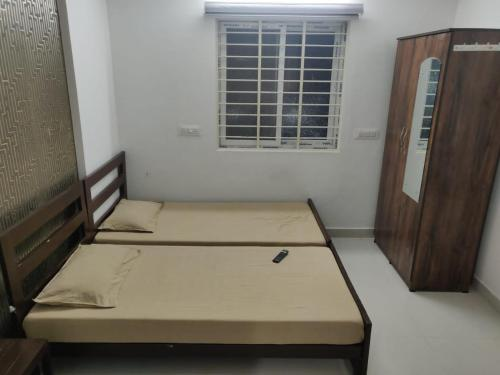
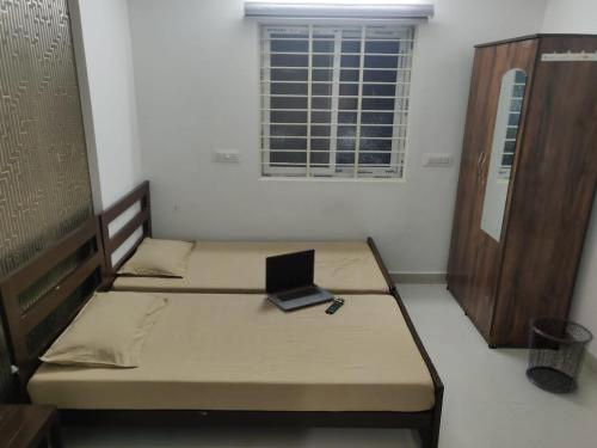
+ laptop computer (300, 278)
+ waste bin (555, 354)
